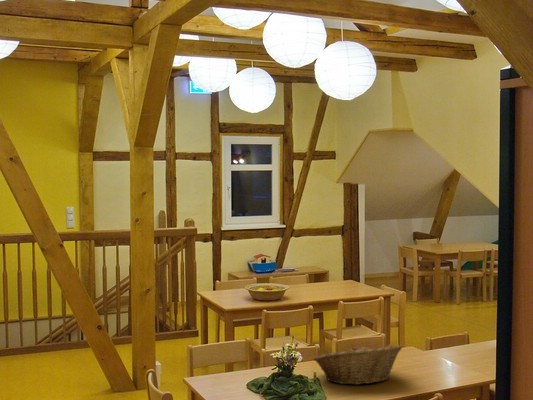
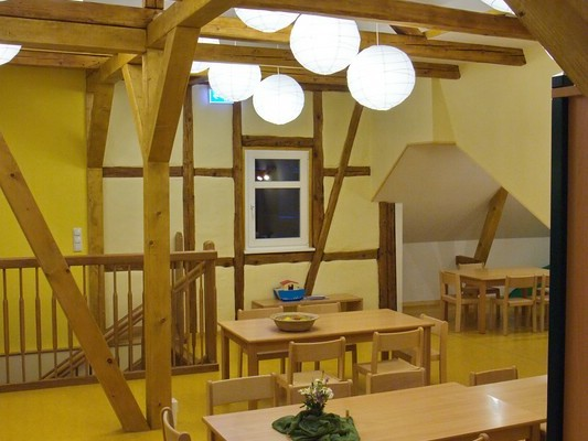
- fruit basket (358, 360)
